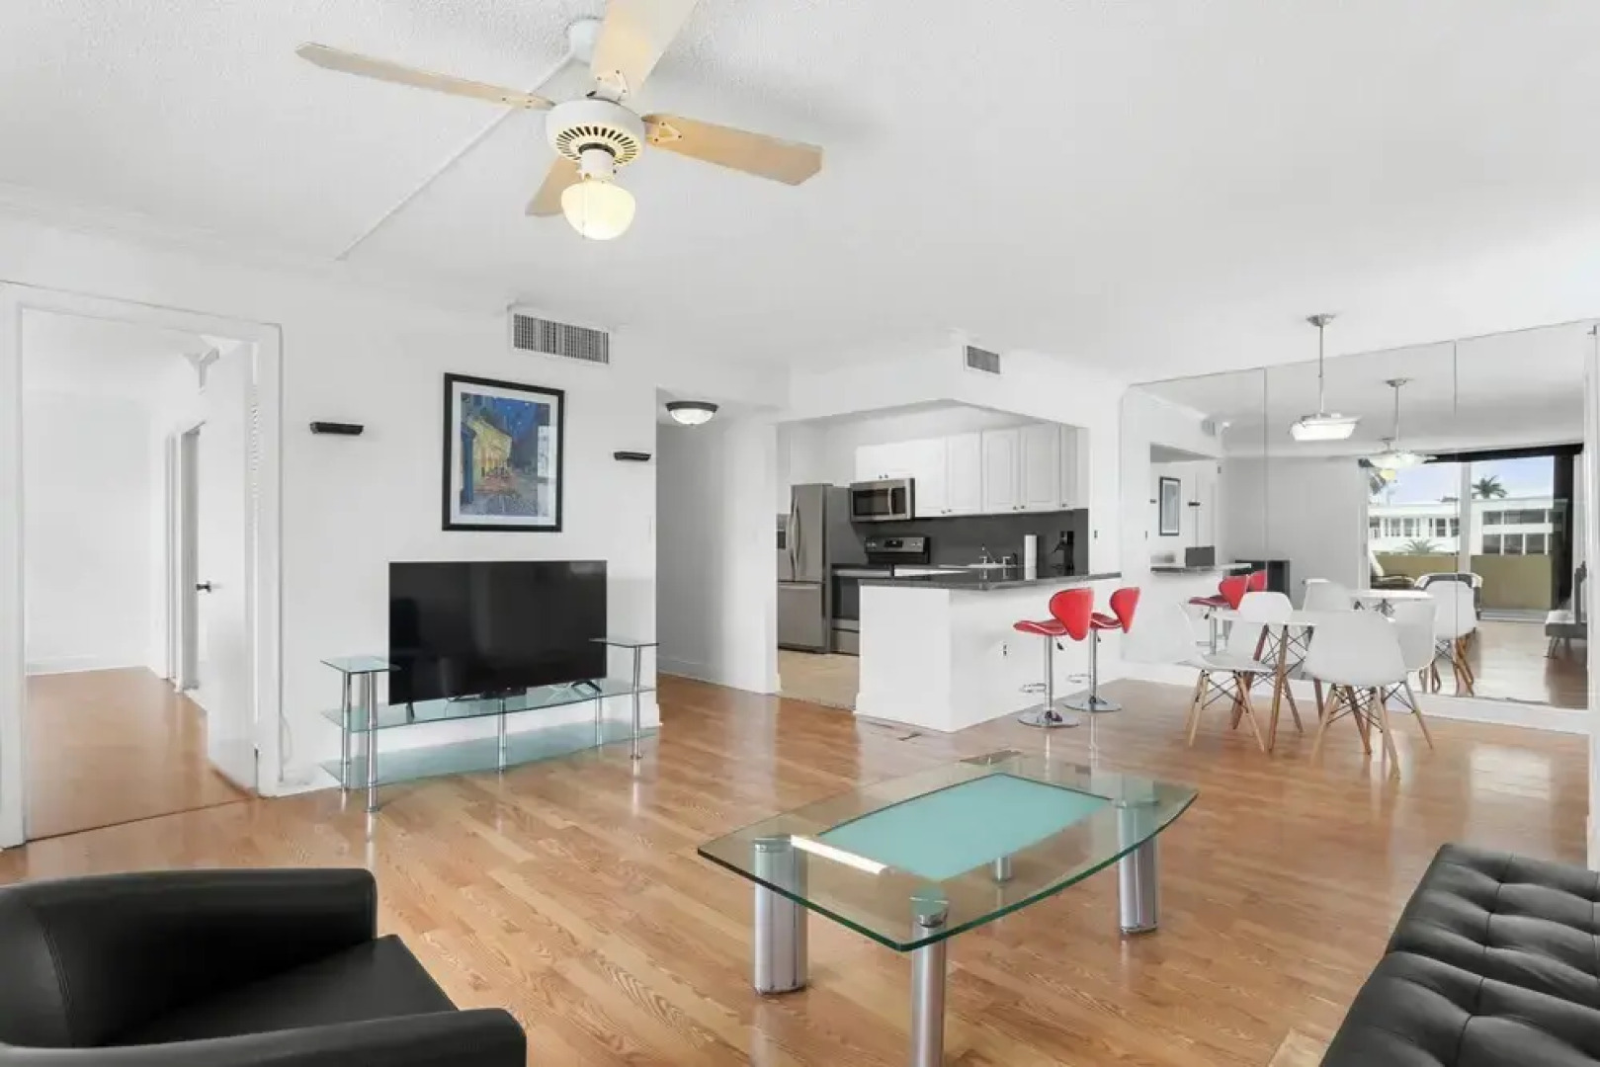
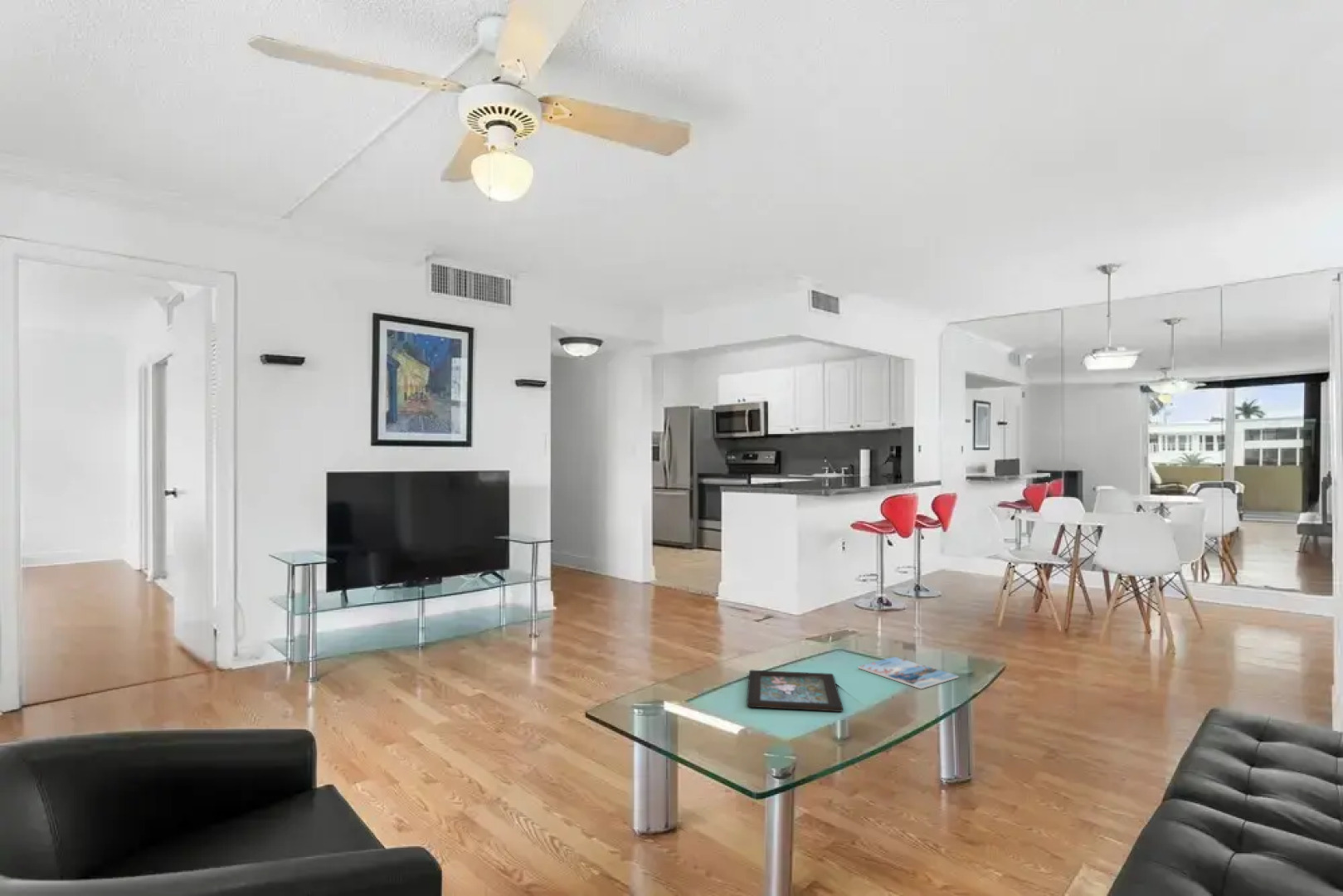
+ decorative tray (792, 689)
+ magazine (907, 671)
